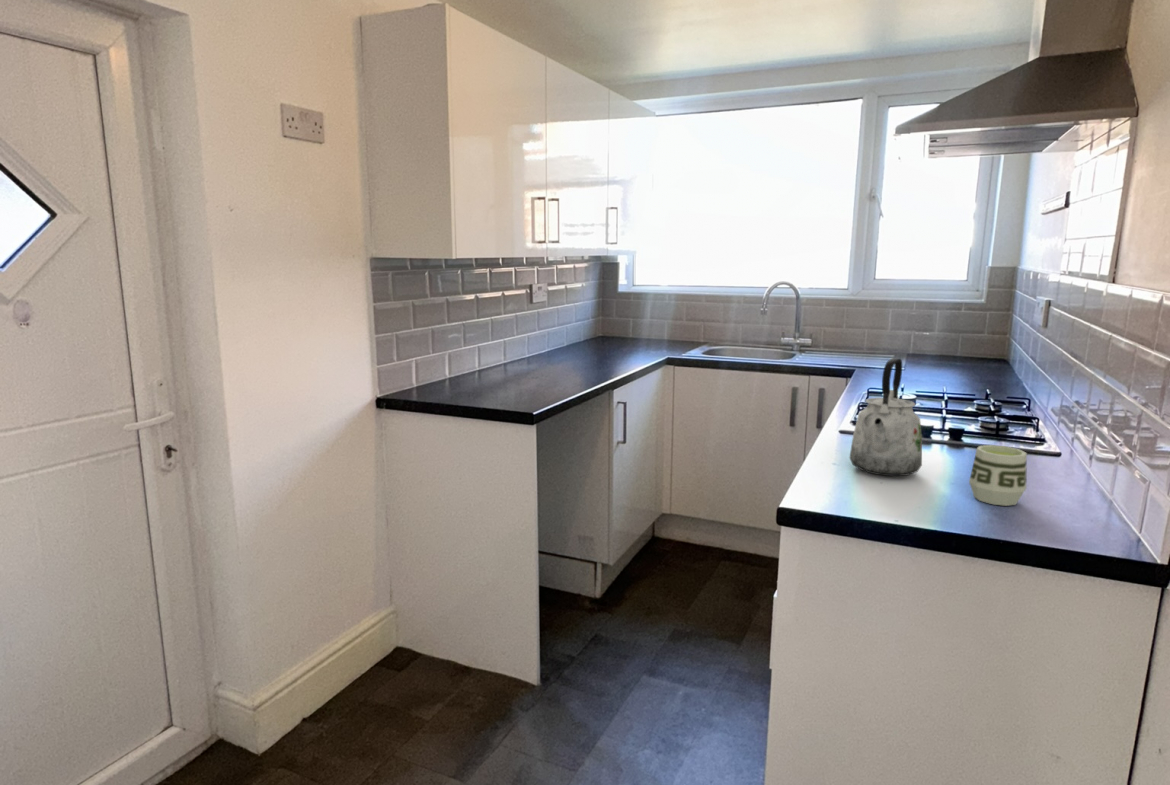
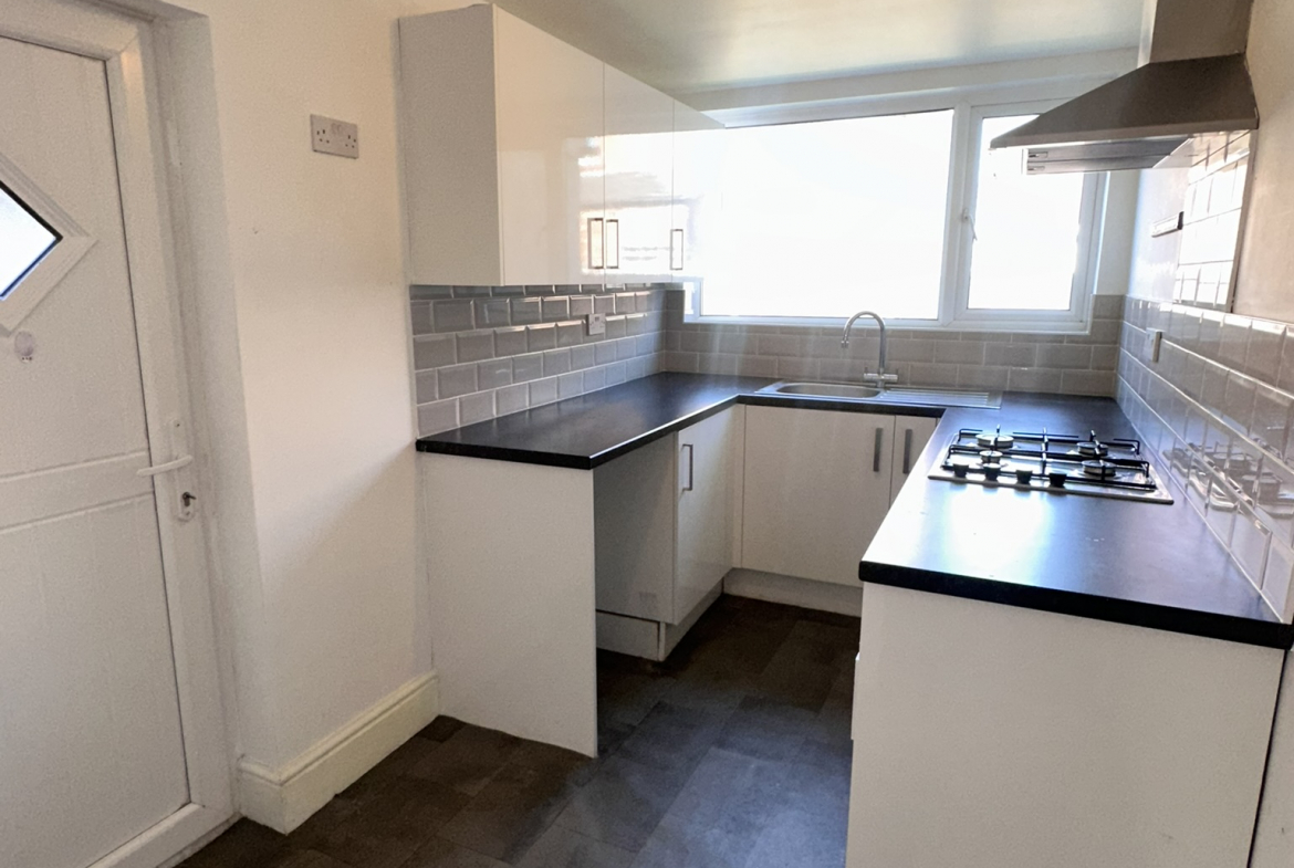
- cup (998, 475)
- kettle (886, 418)
